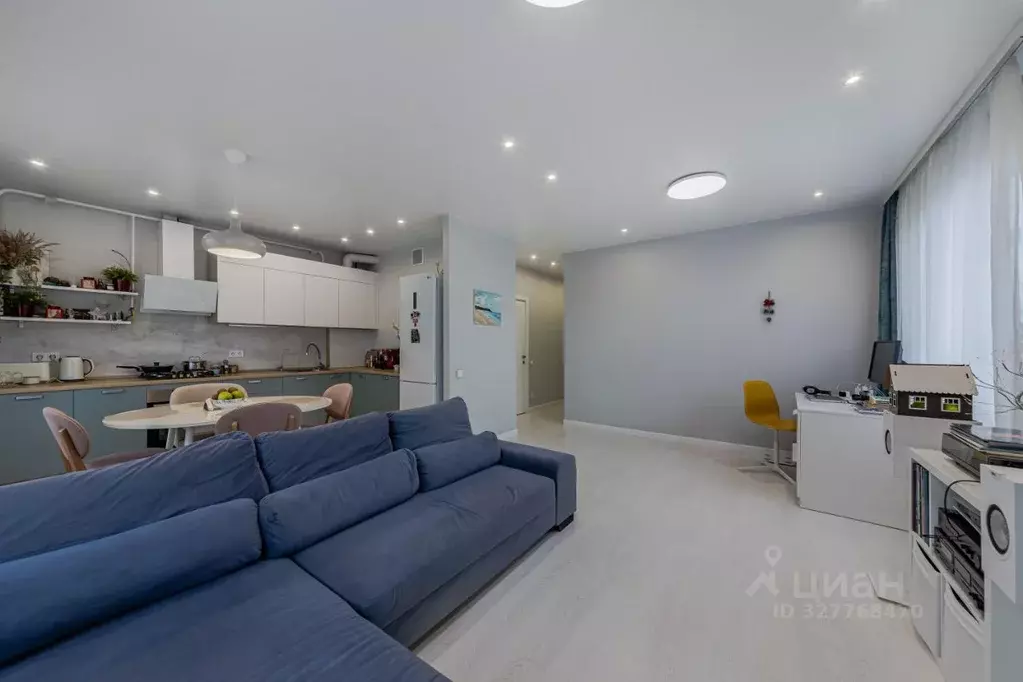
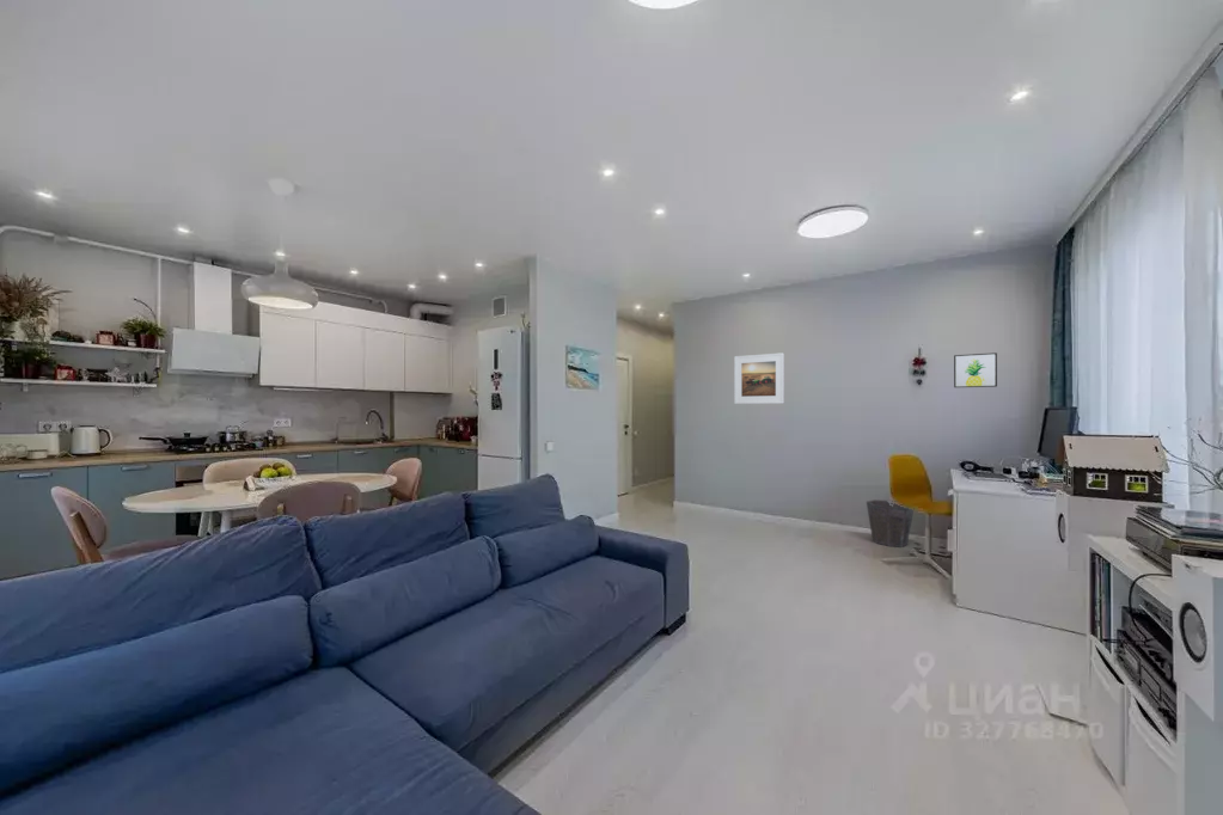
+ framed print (758, 379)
+ wall art (974, 370)
+ waste bin (889, 522)
